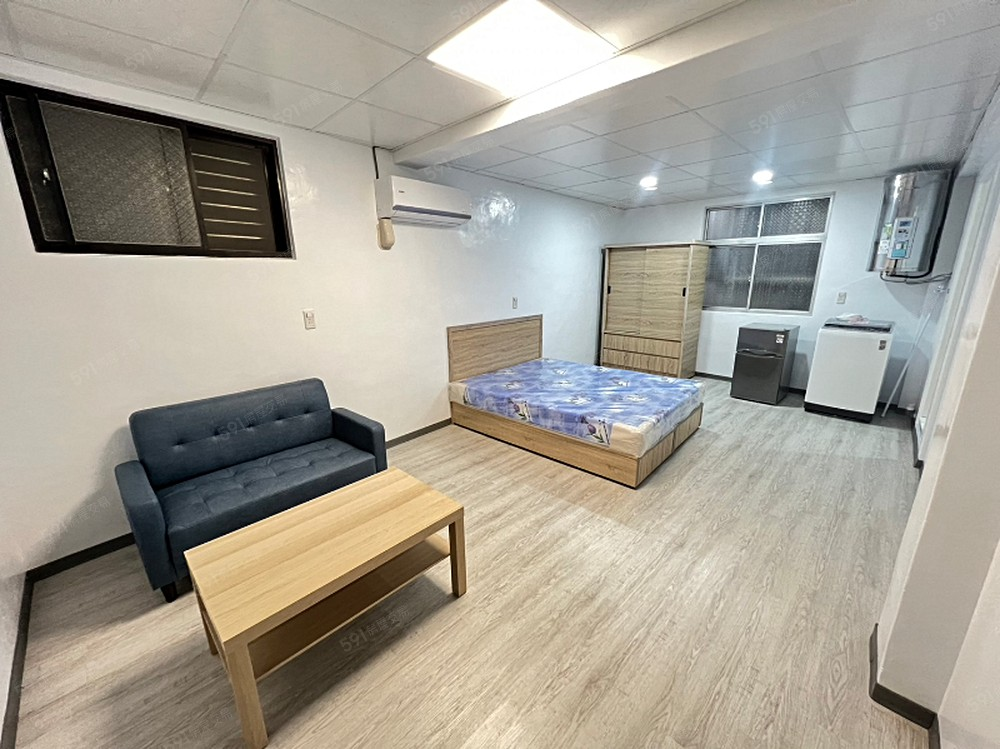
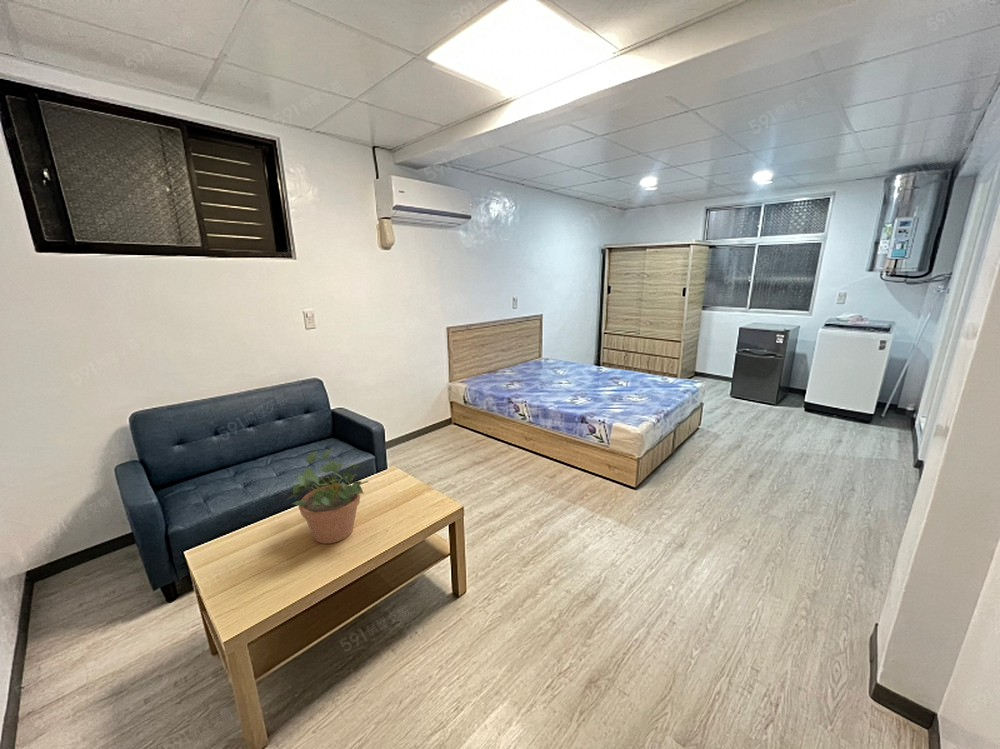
+ potted plant (326, 496)
